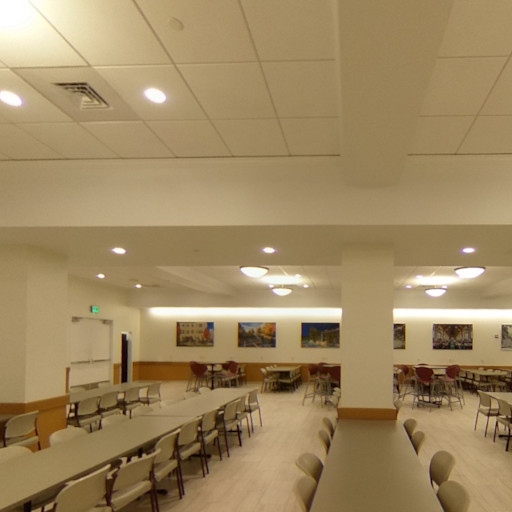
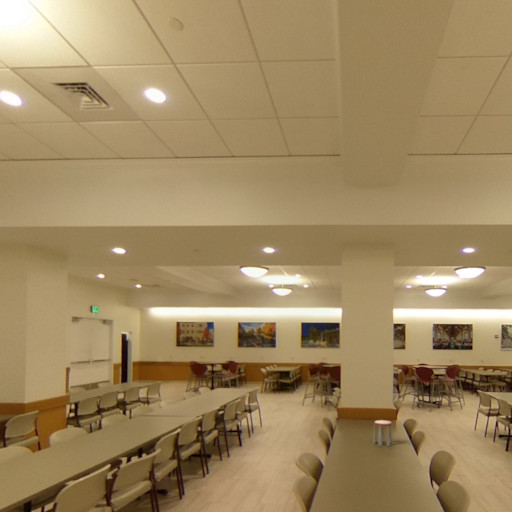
+ jar (383, 432)
